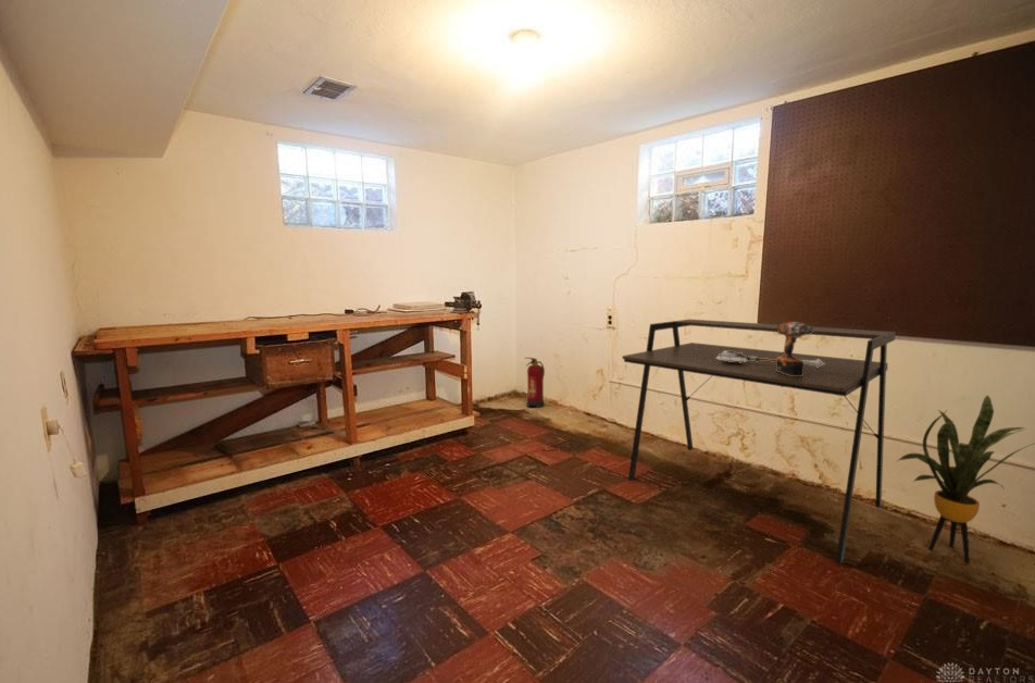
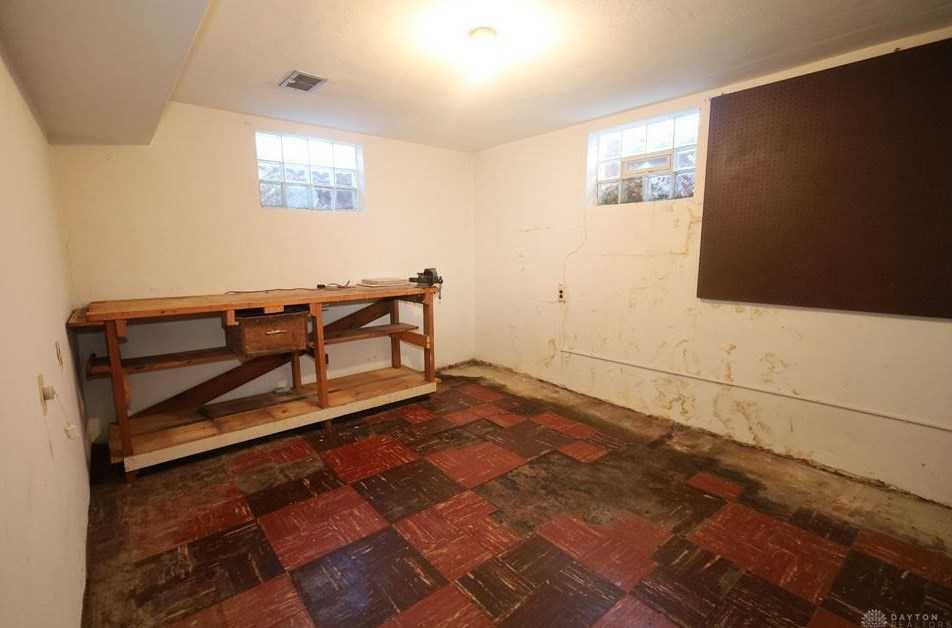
- tool (768, 358)
- fire extinguisher (536, 381)
- desk (755, 382)
- power drill (793, 348)
- house plant (970, 481)
